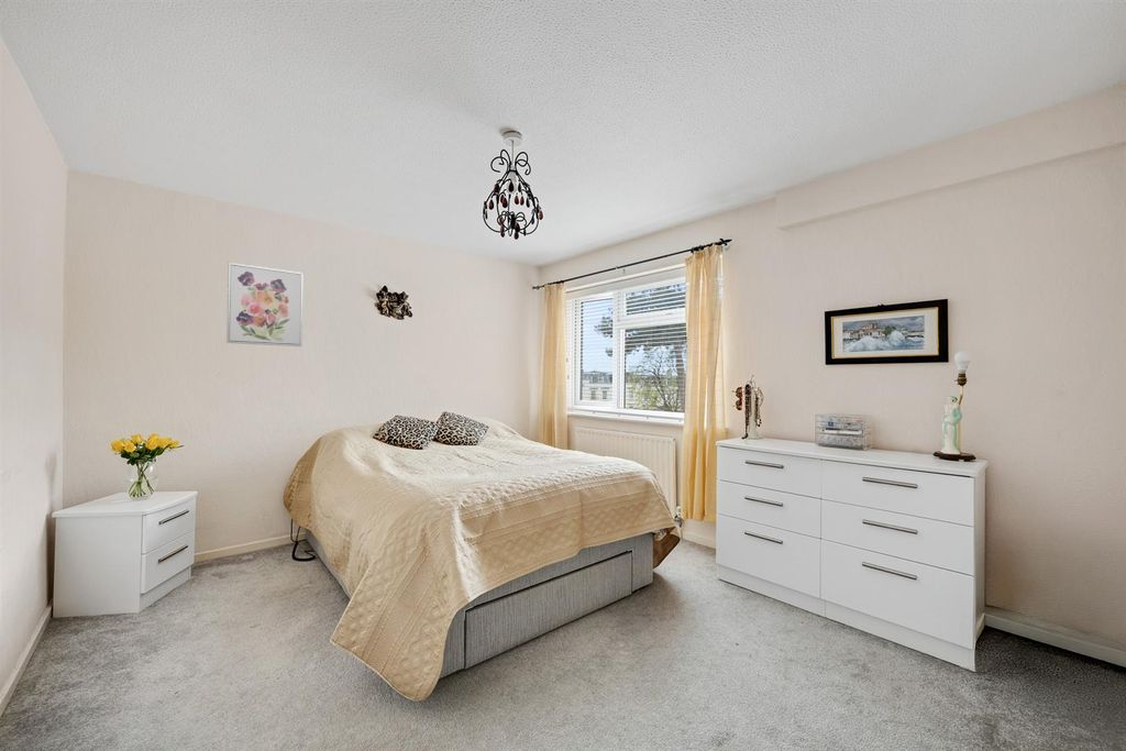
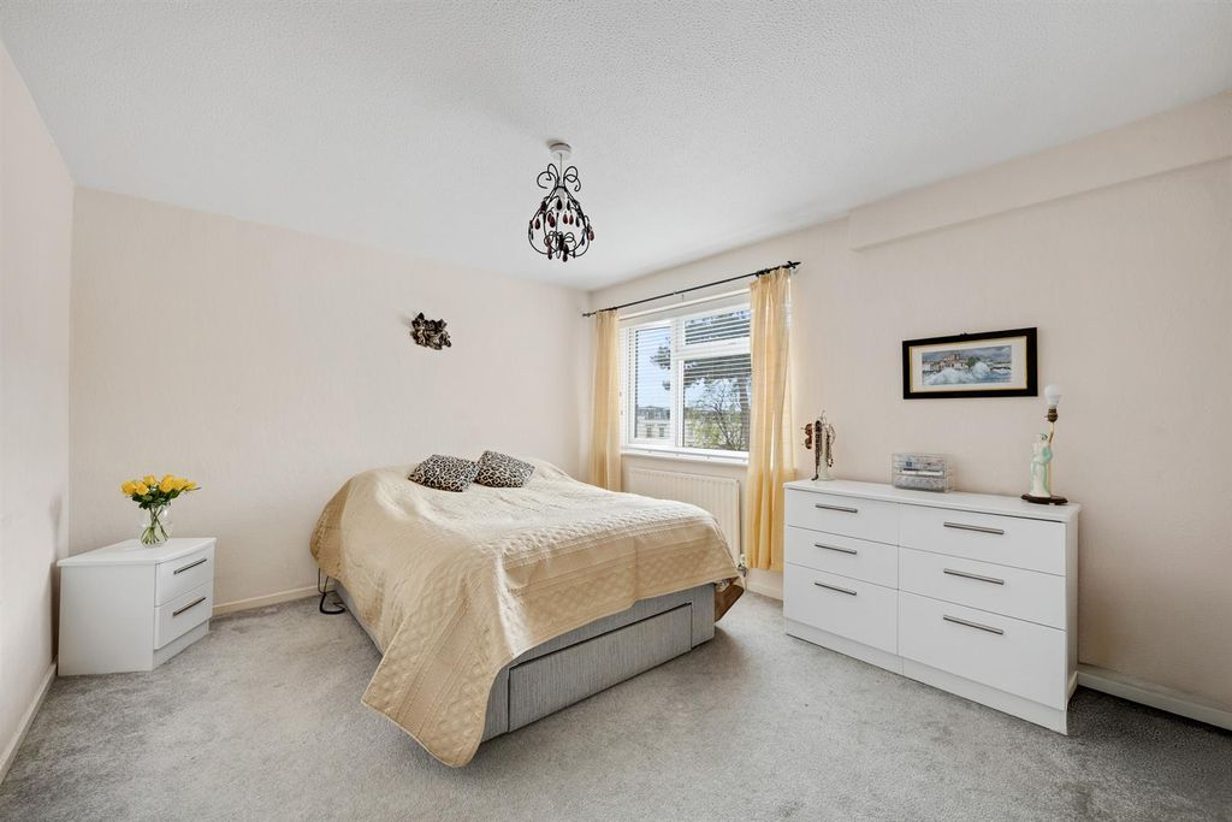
- wall art (266, 306)
